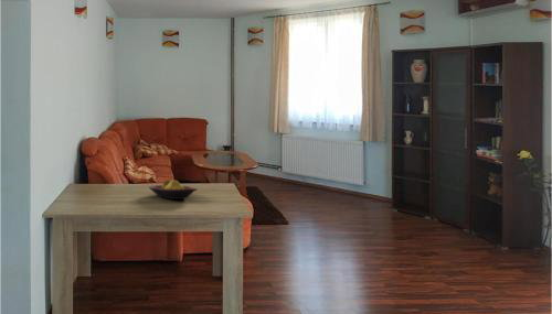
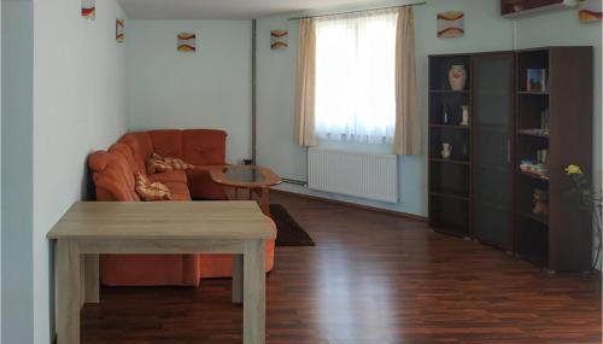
- fruit bowl (172, 188)
